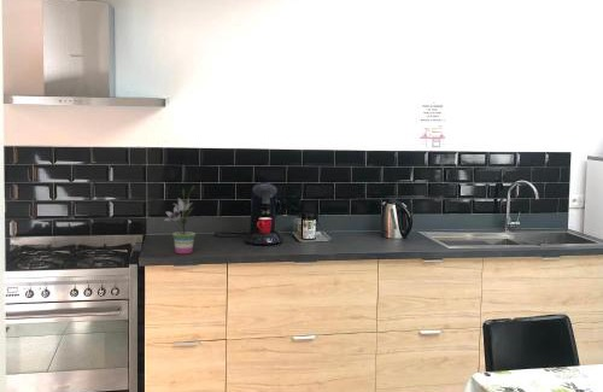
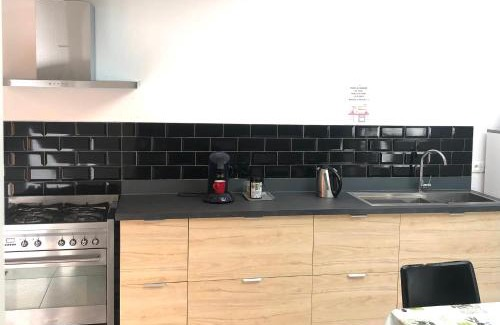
- potted plant (178, 218)
